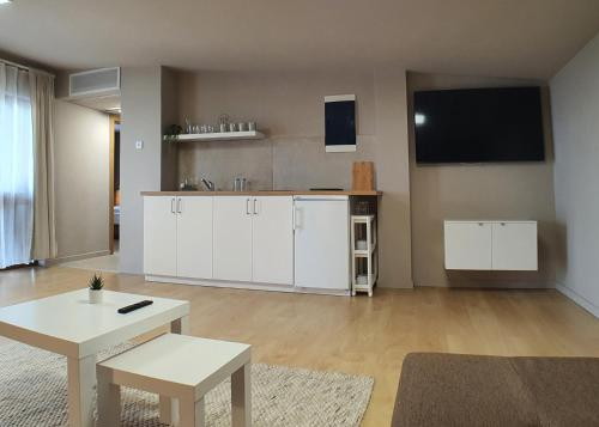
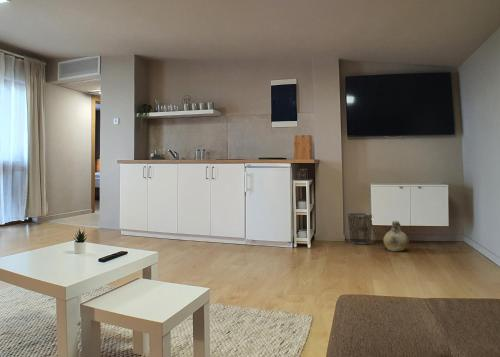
+ ceramic jug (395, 235)
+ waste bin (360, 228)
